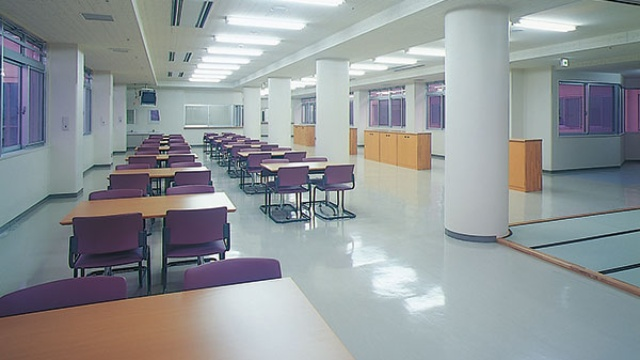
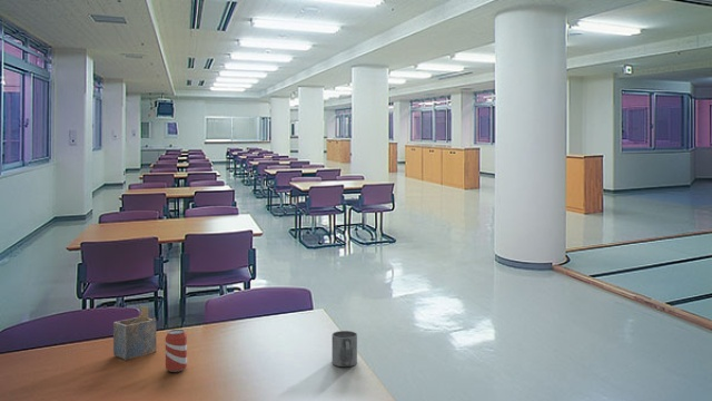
+ napkin holder (135, 331)
+ mug (345, 350)
+ beverage can (176, 350)
